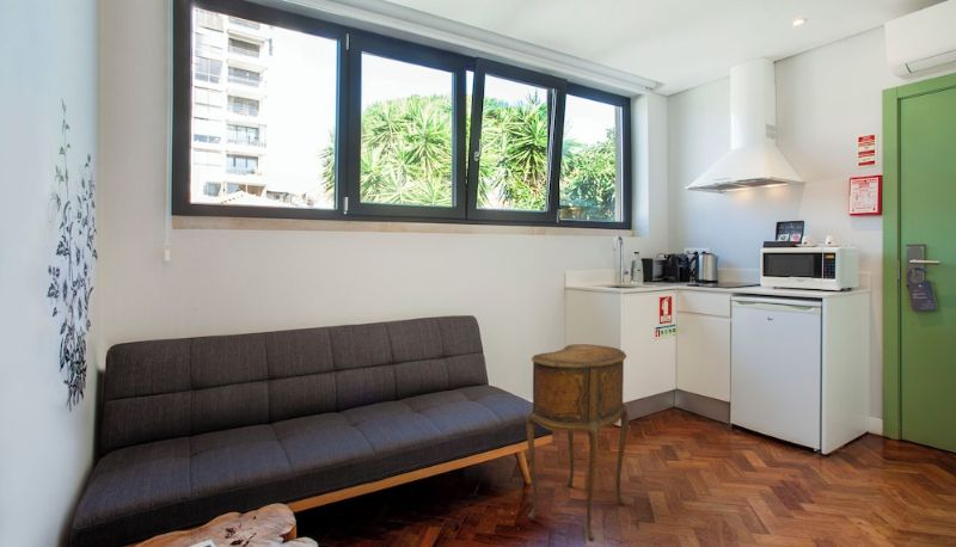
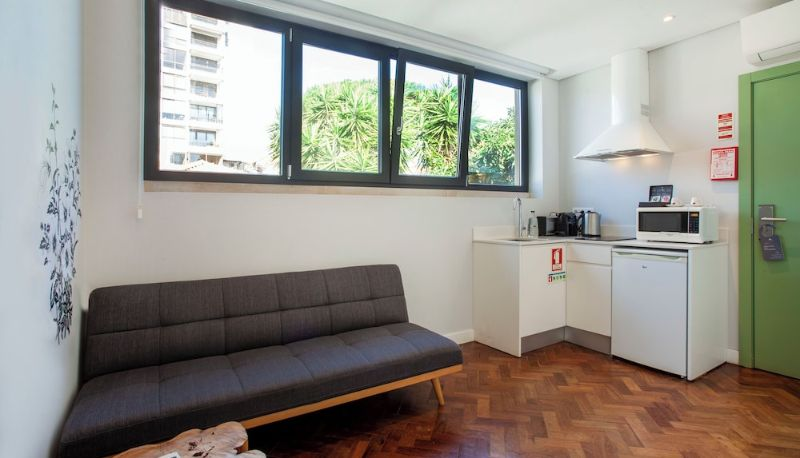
- side table (582, 430)
